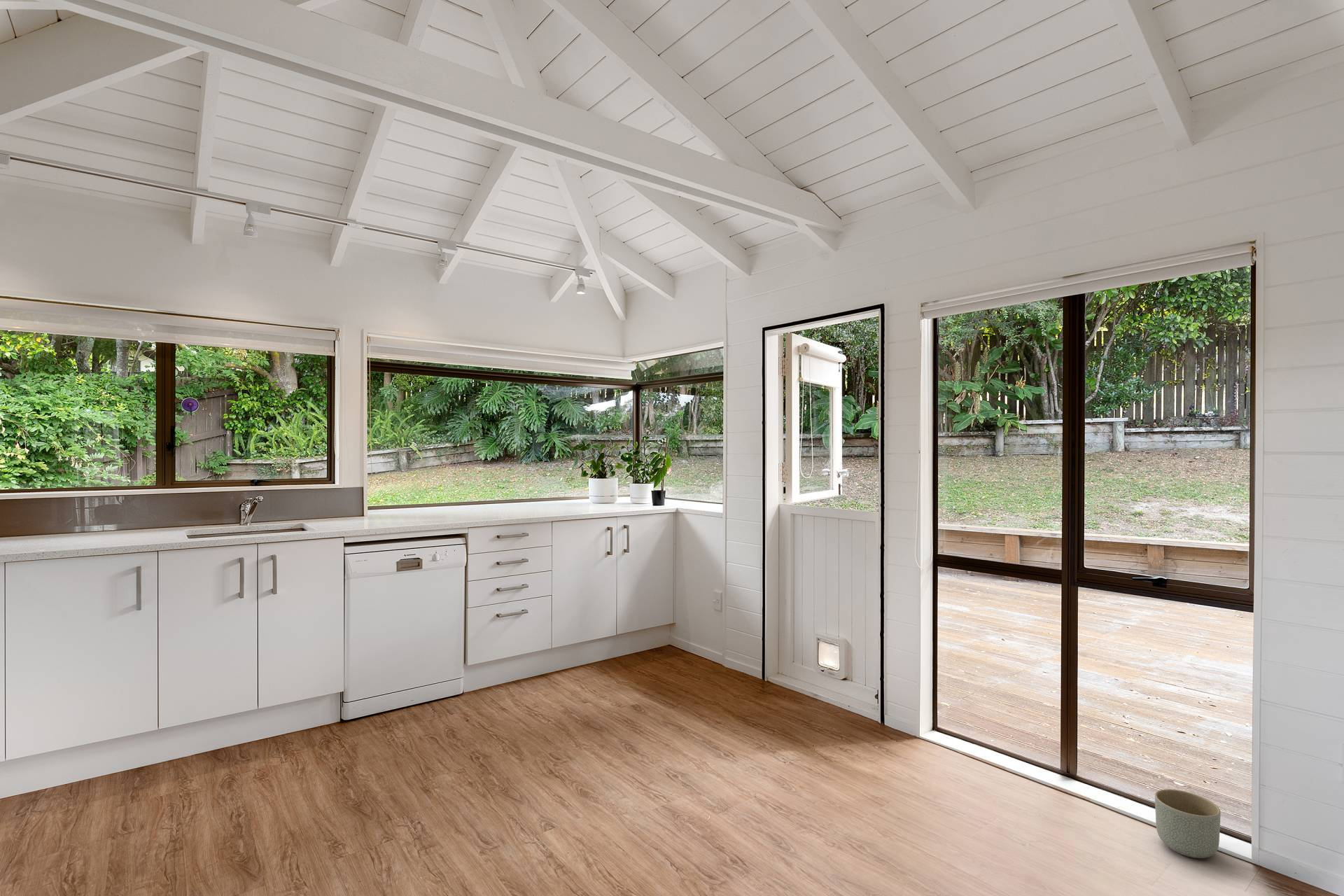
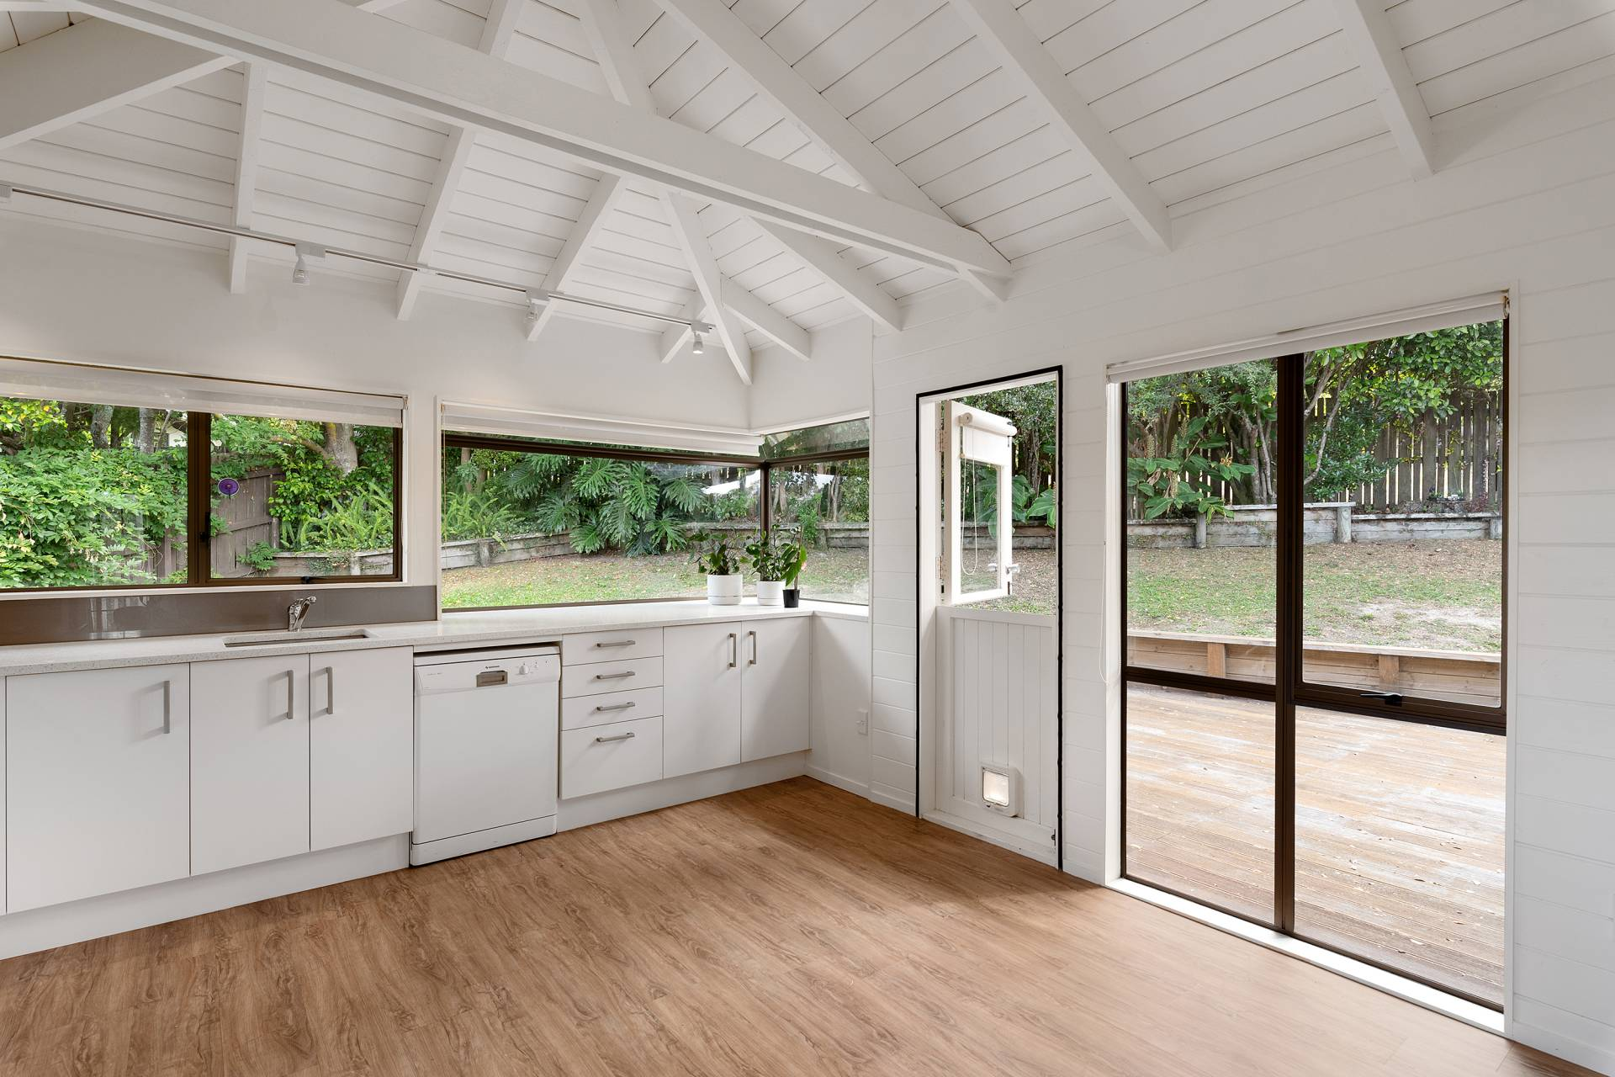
- planter (1186, 825)
